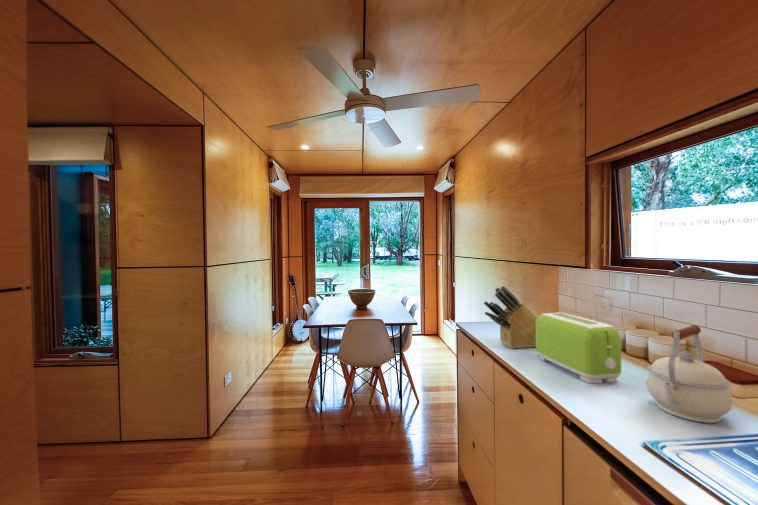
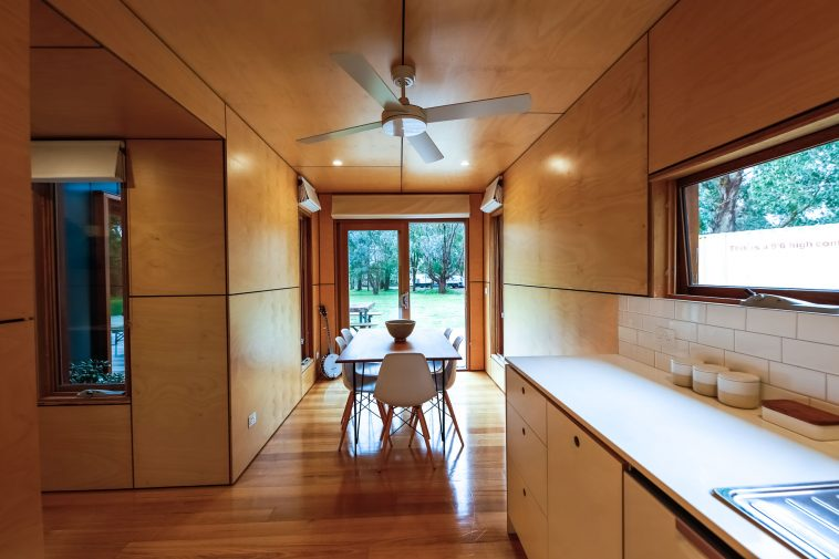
- knife block (520, 315)
- toaster (574, 343)
- kettle (684, 370)
